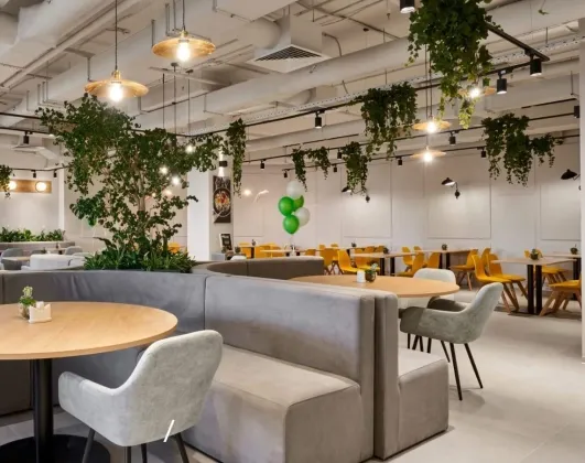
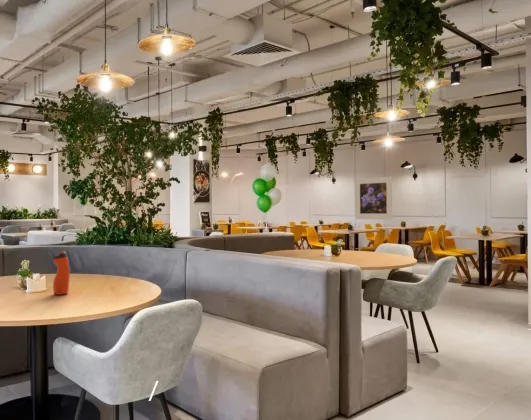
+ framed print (373, 198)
+ water bottle (61, 272)
